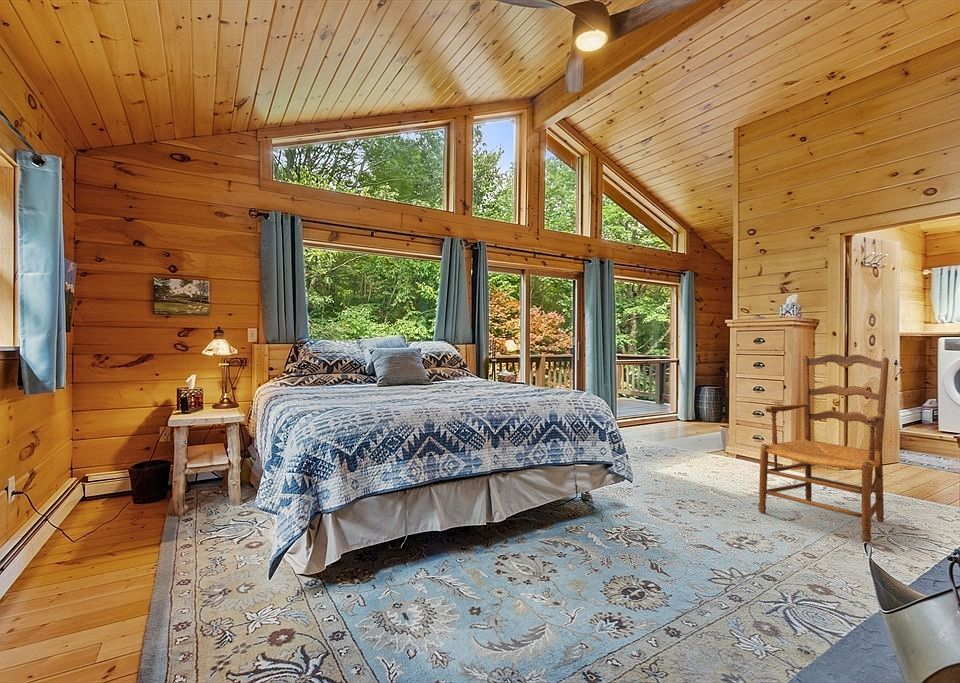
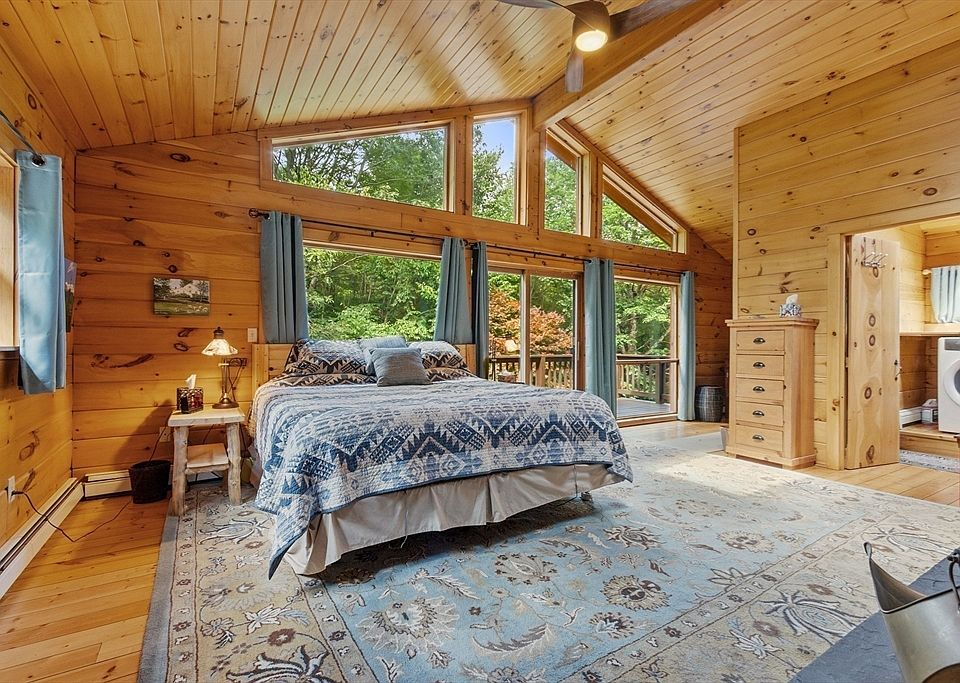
- armchair (827, 443)
